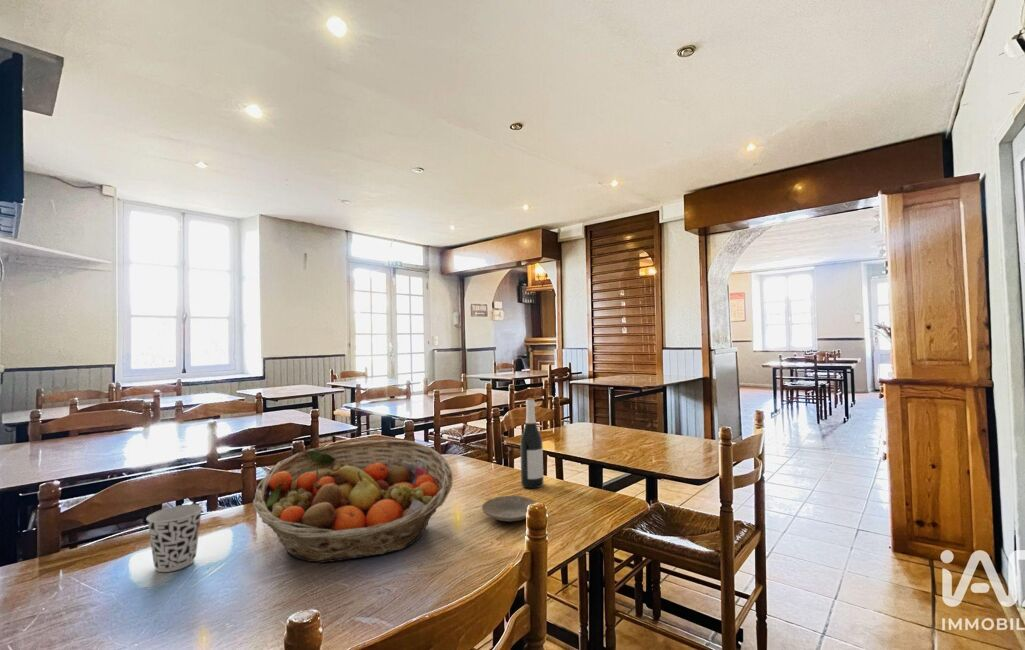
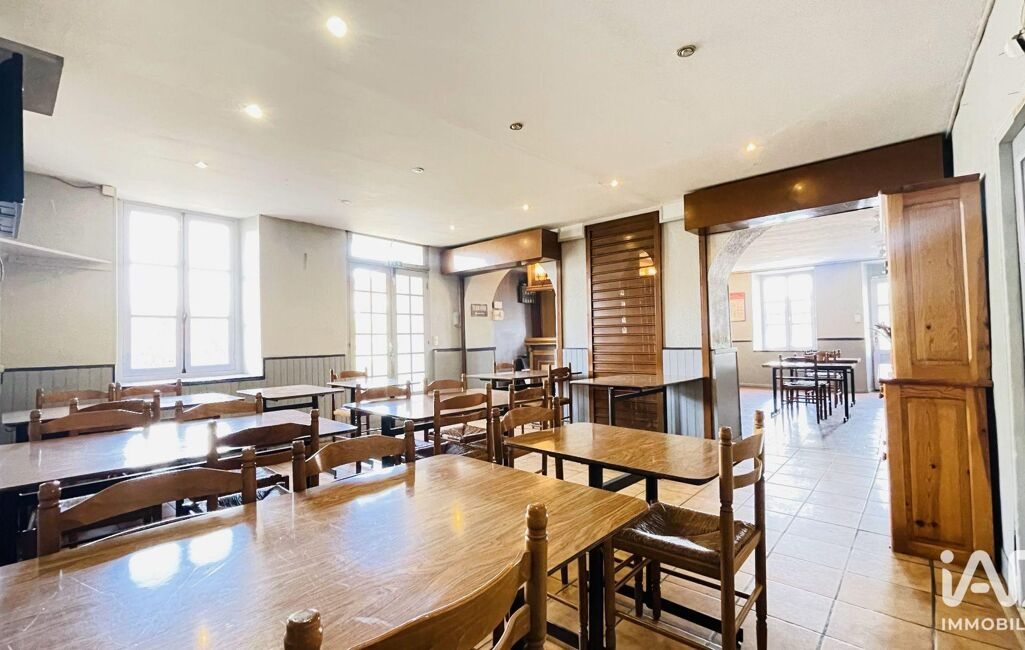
- plate (510, 510)
- wine bottle (531, 441)
- cup (175, 538)
- fruit basket (358, 494)
